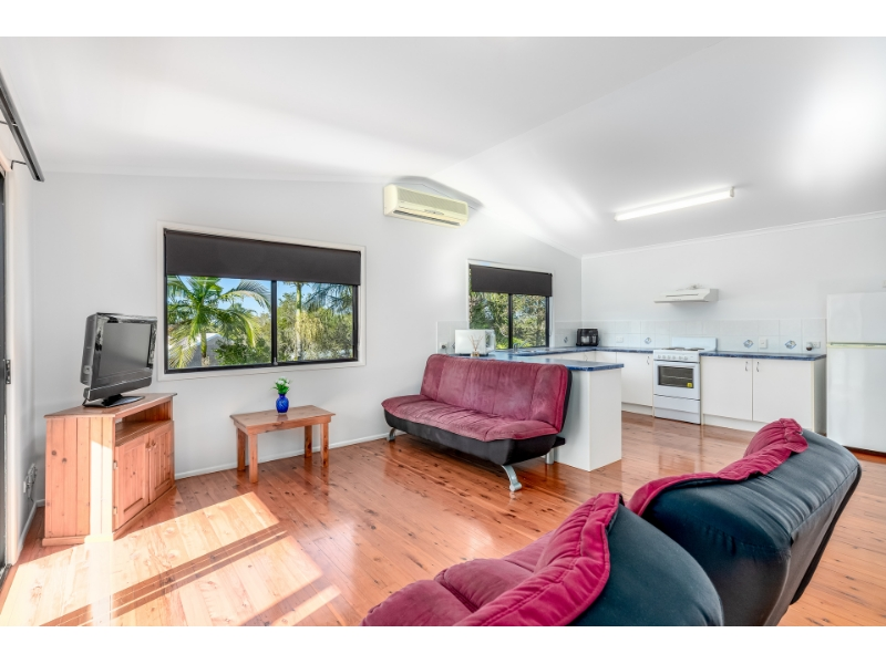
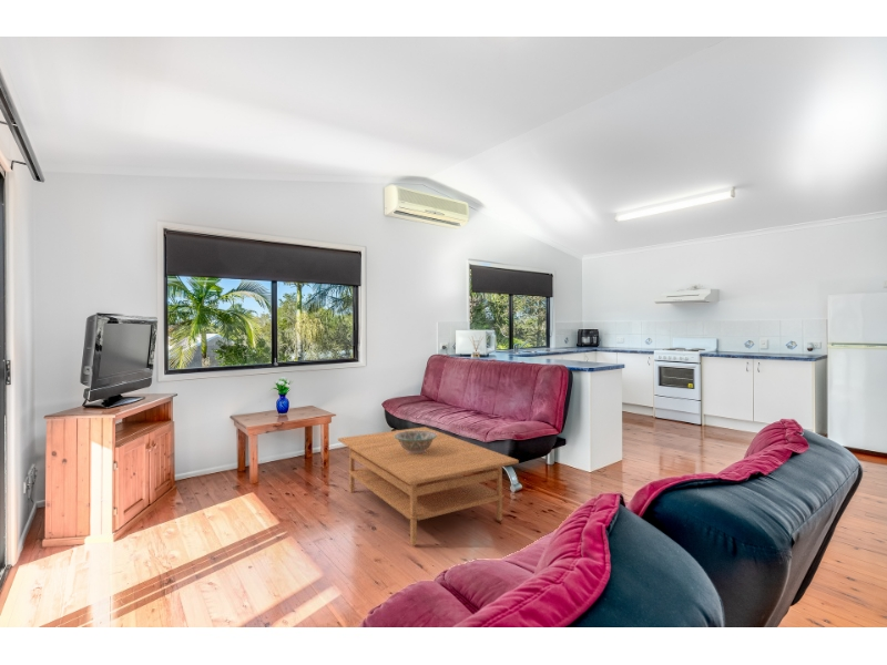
+ coffee table (419, 475)
+ decorative bowl (416, 442)
